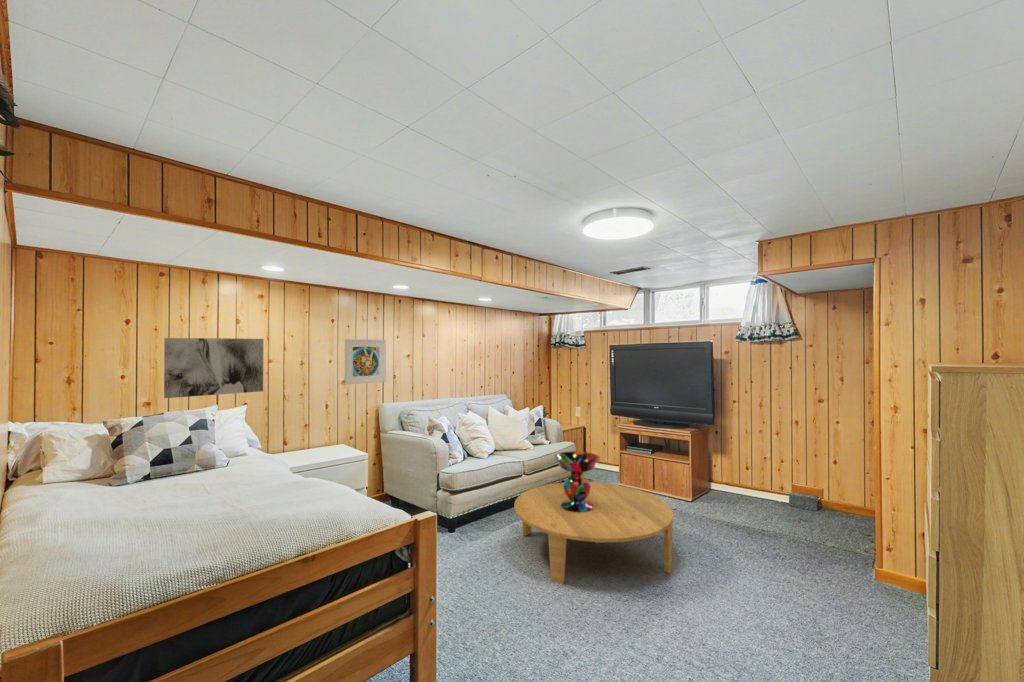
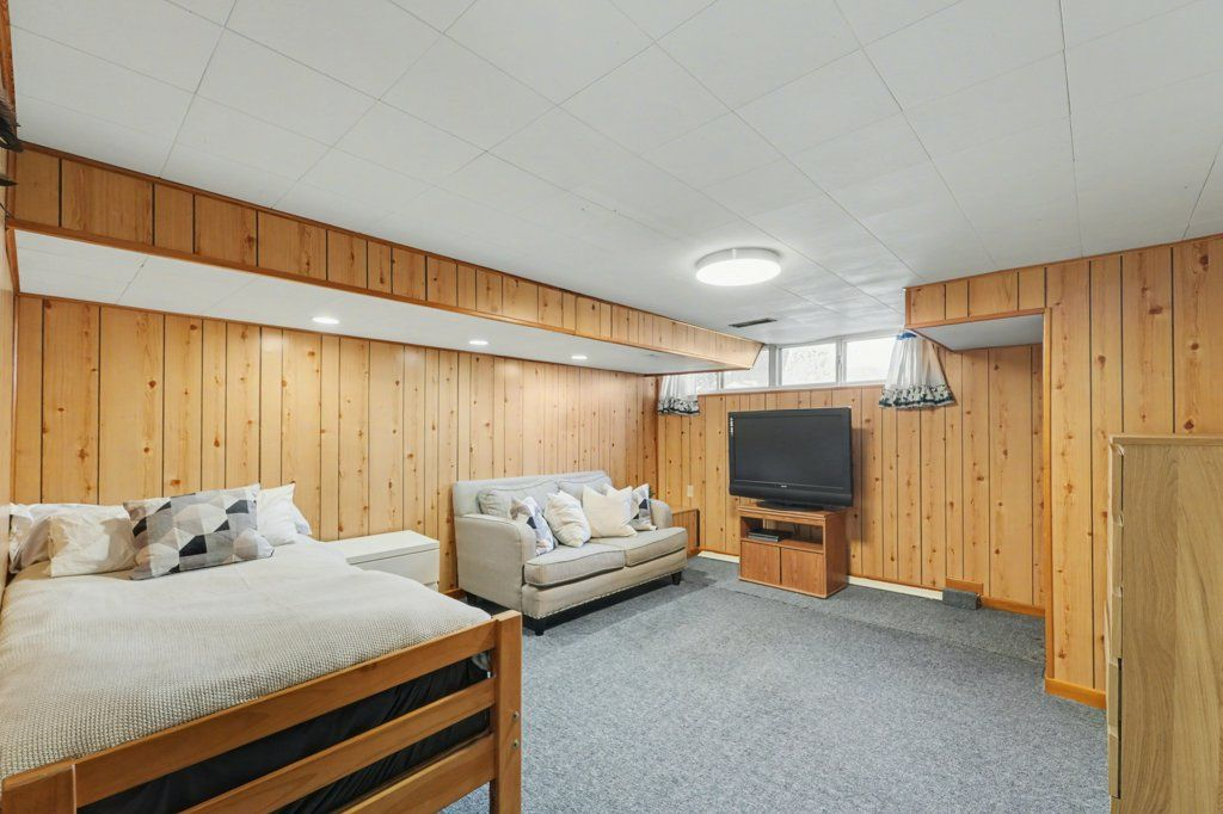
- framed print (366, 361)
- wall art (217, 366)
- decorative bowl (576, 481)
- coffee table (591, 527)
